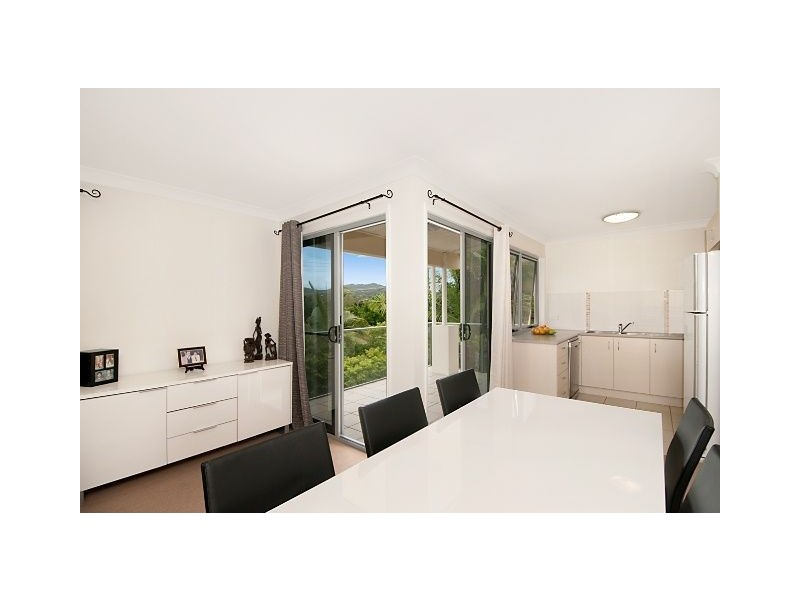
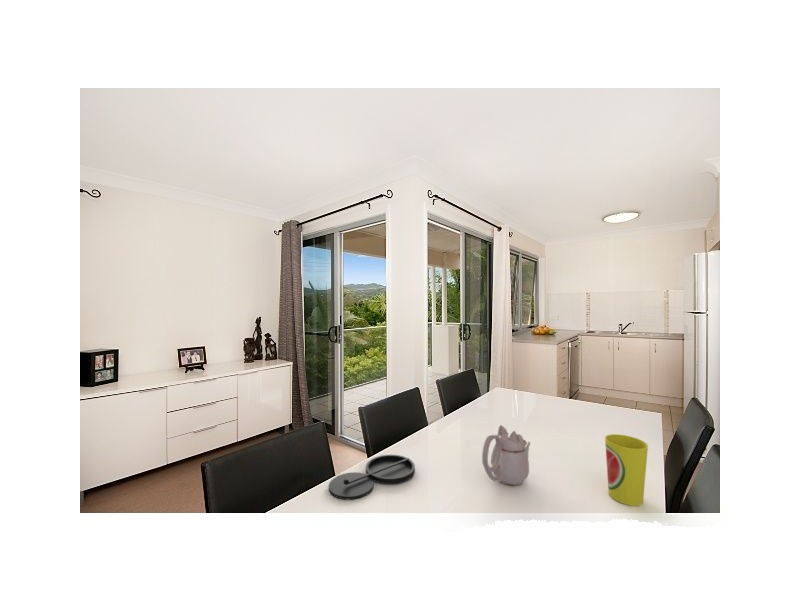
+ cup (625, 469)
+ teapot (507, 454)
+ plate (373, 473)
